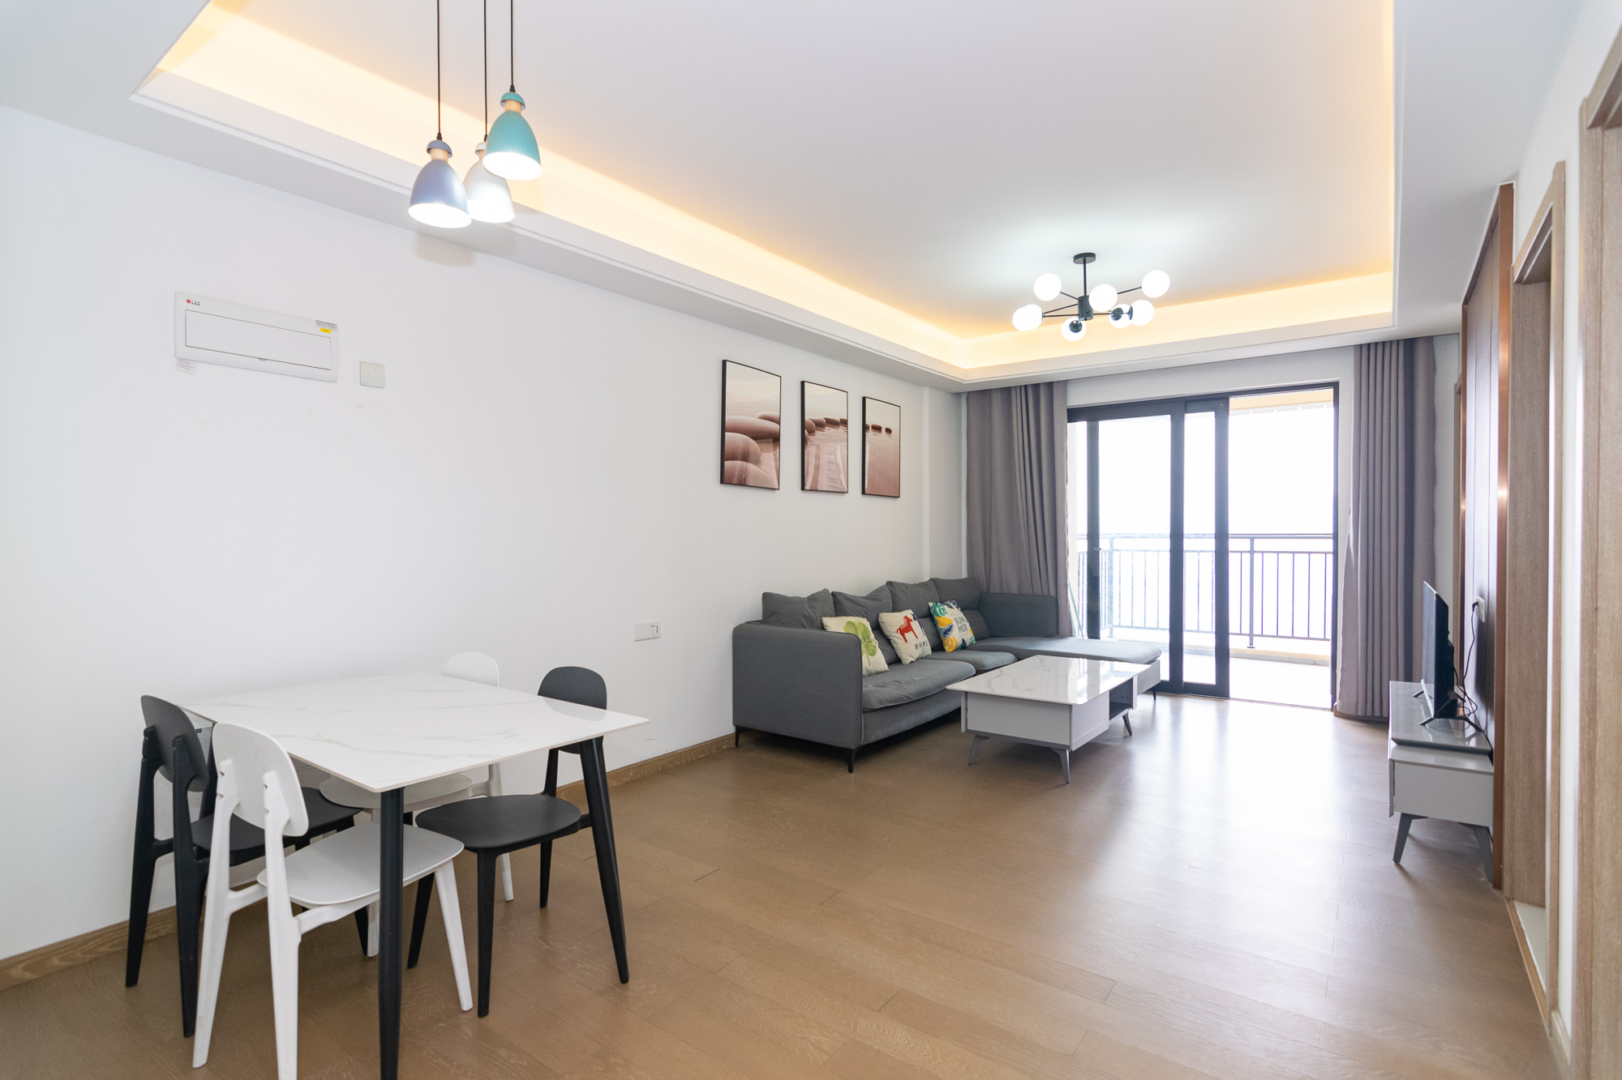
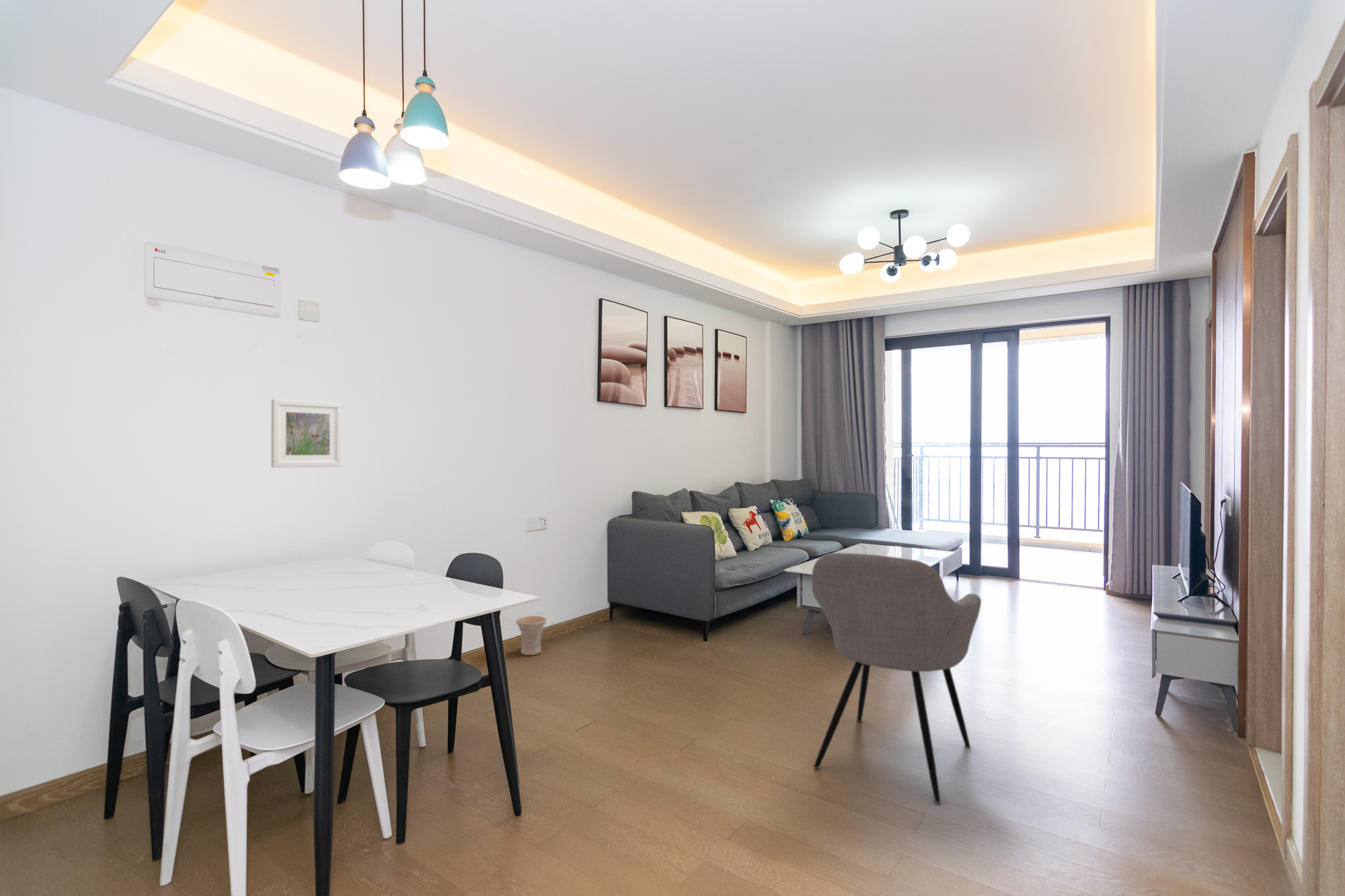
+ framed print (307, 434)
+ armchair (892, 652)
+ vase (531, 636)
